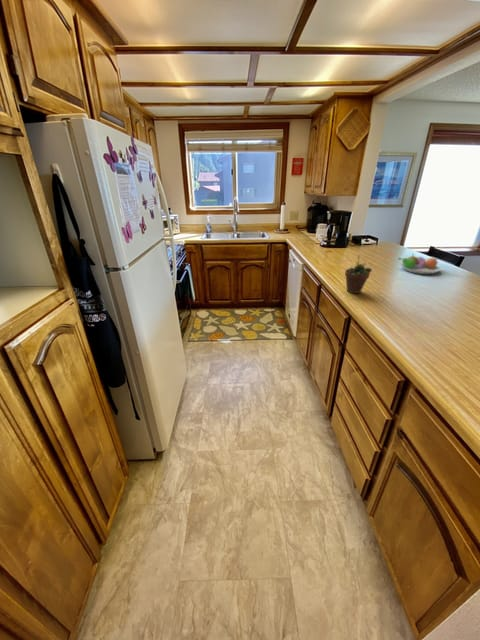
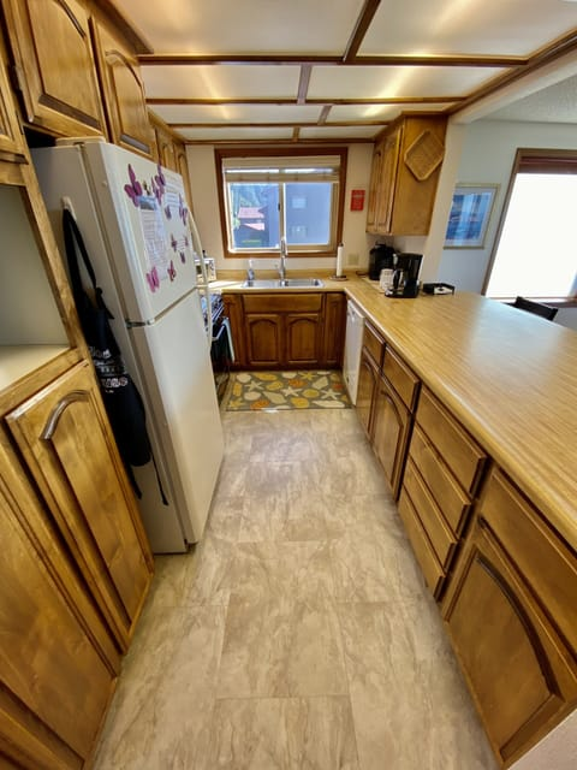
- fruit bowl (419, 263)
- succulent plant (357, 273)
